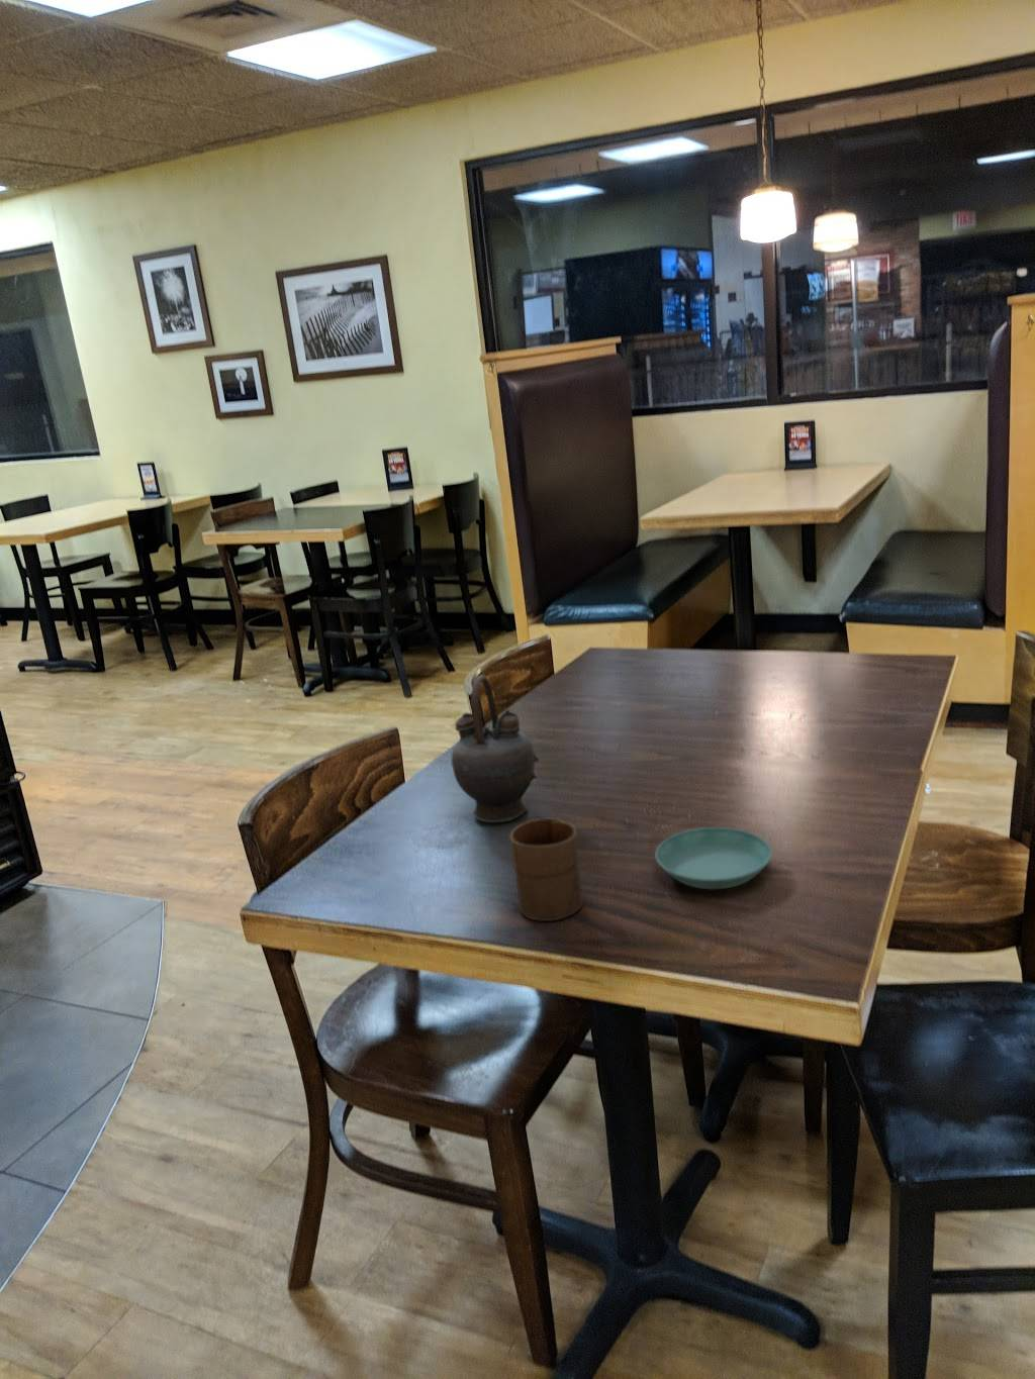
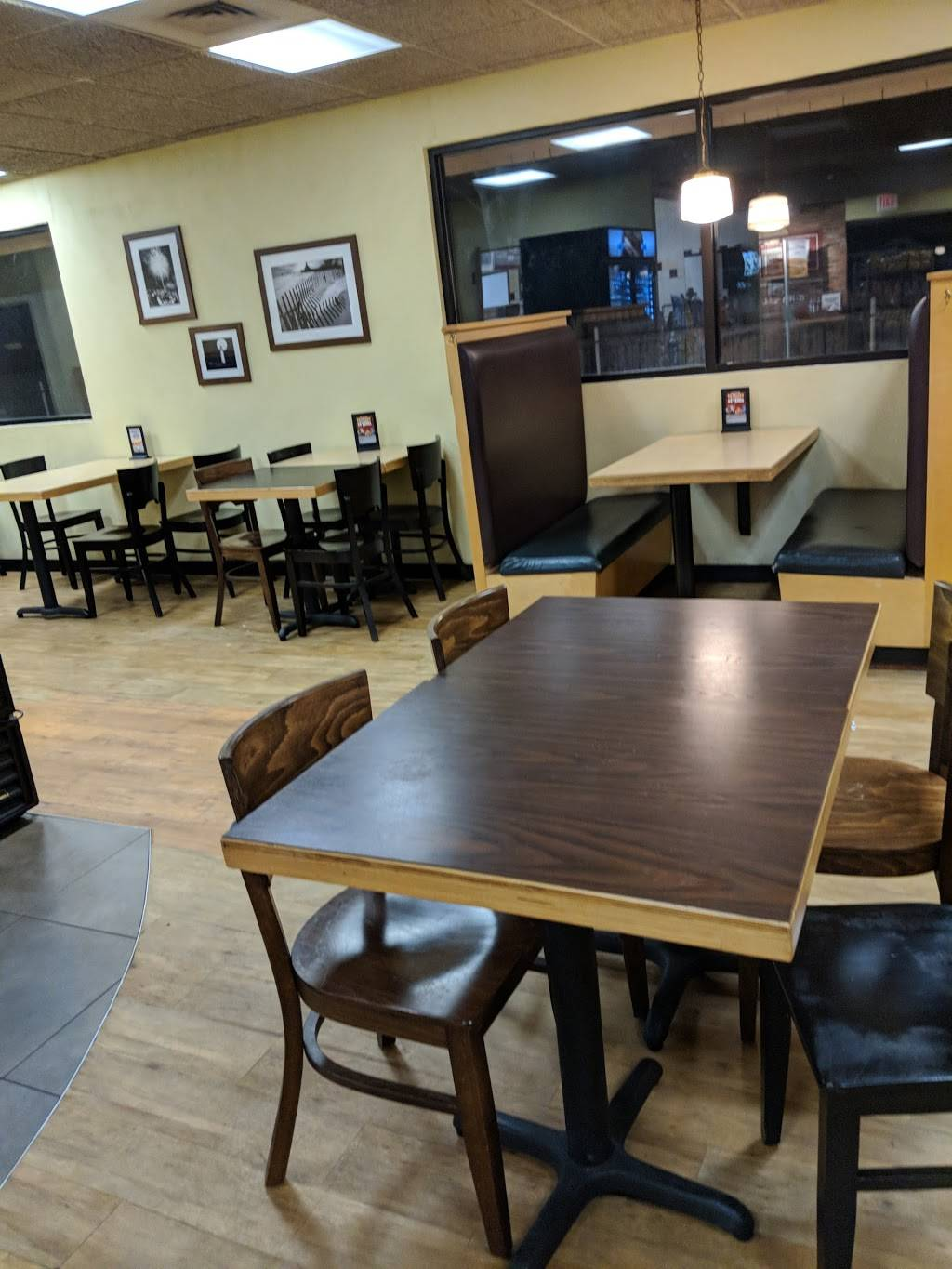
- teapot (495, 742)
- saucer (712, 861)
- cup (548, 867)
